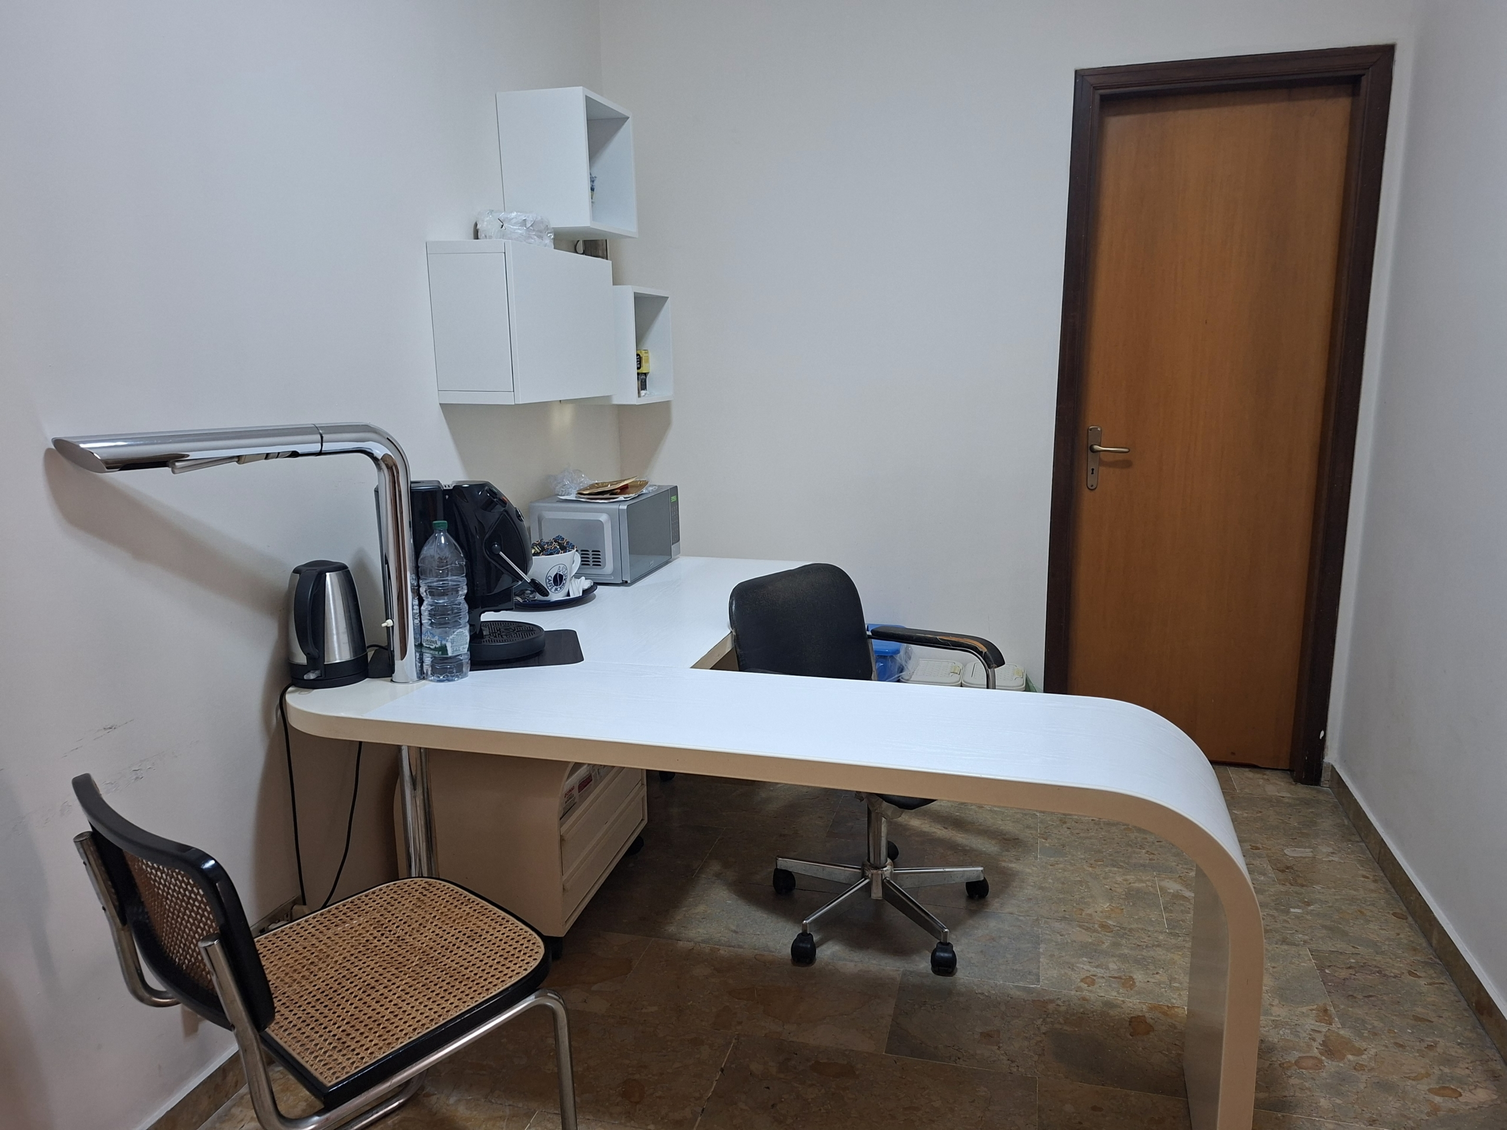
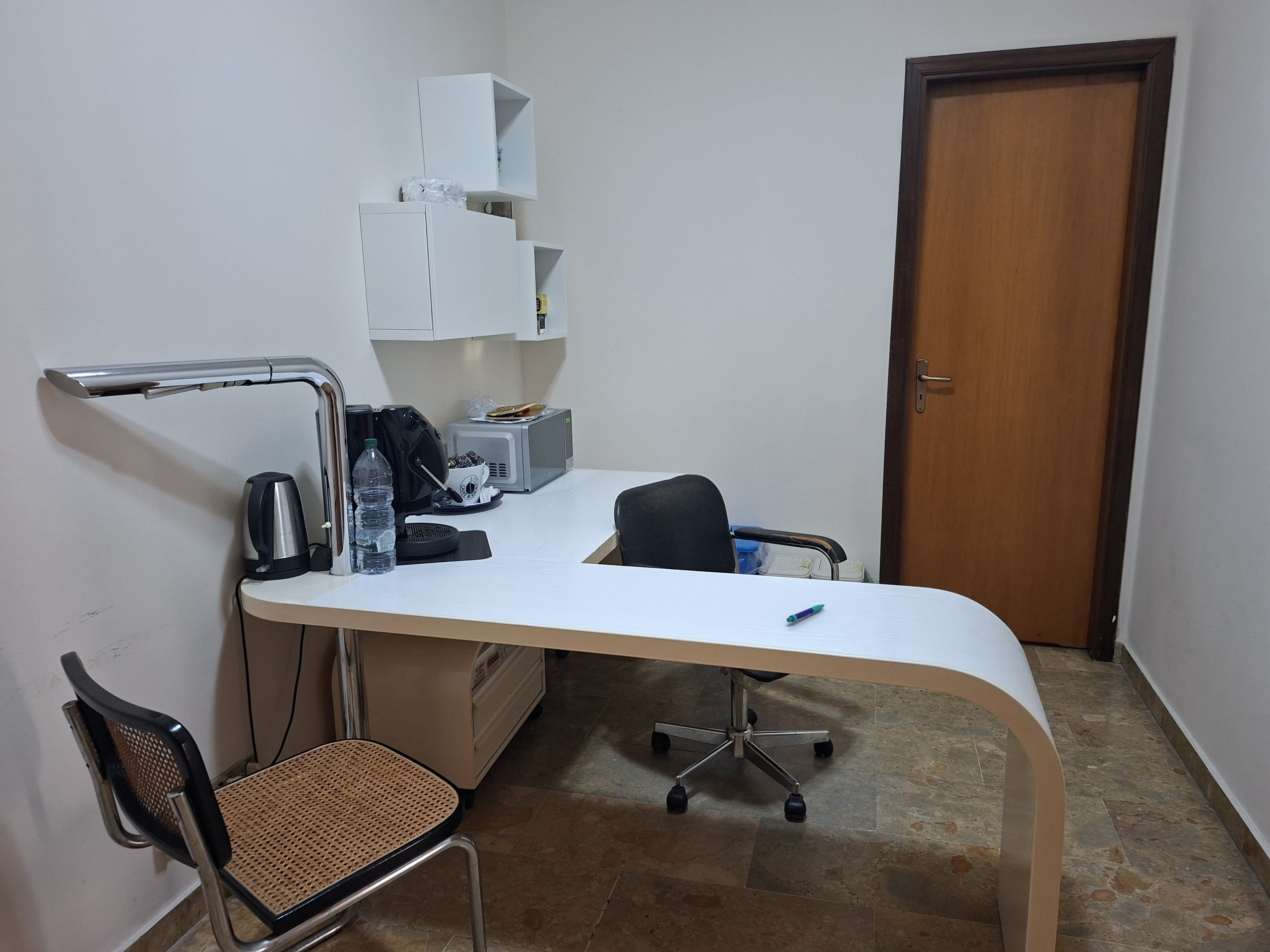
+ pen (807, 612)
